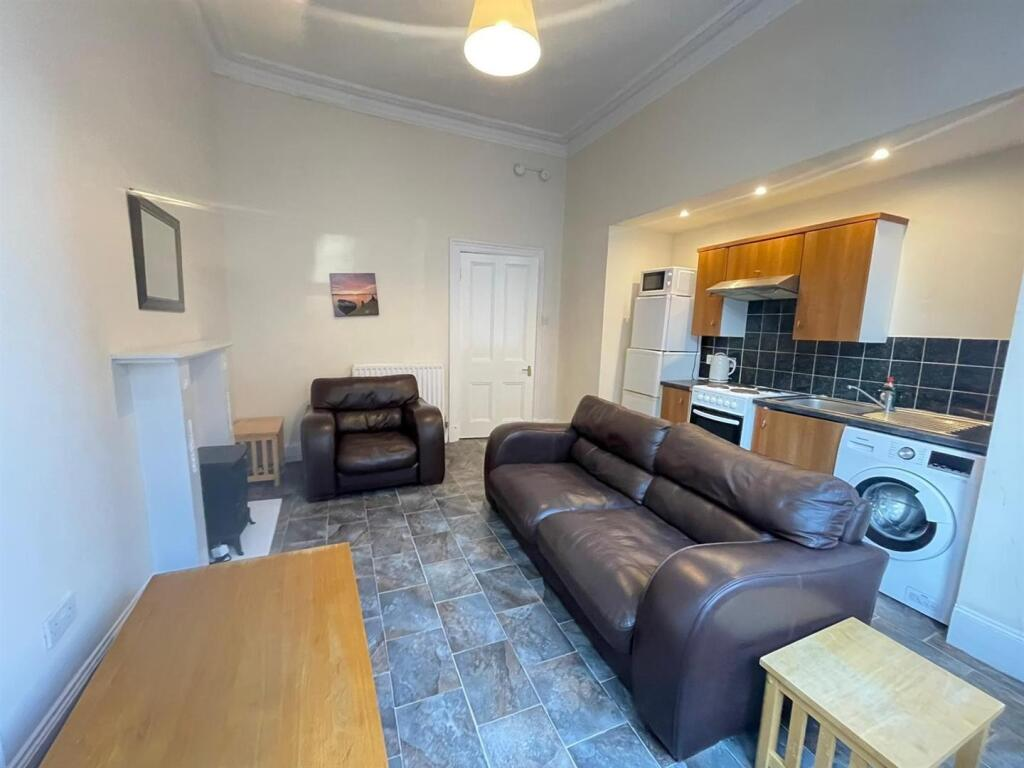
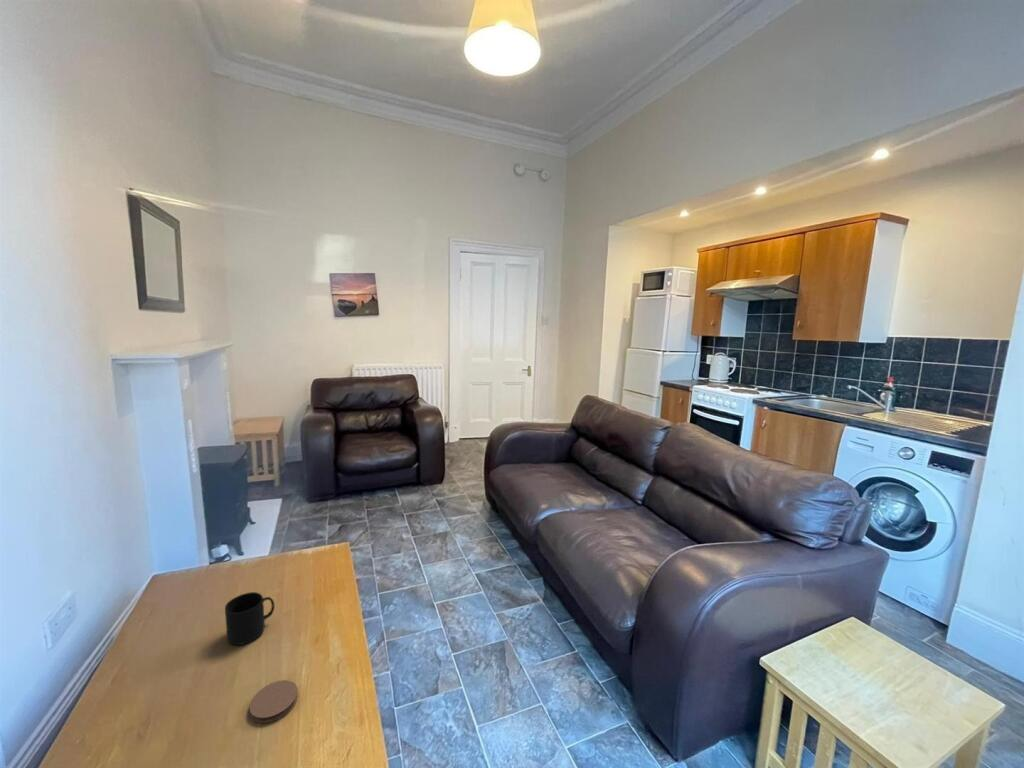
+ mug (251, 616)
+ coaster (274, 700)
